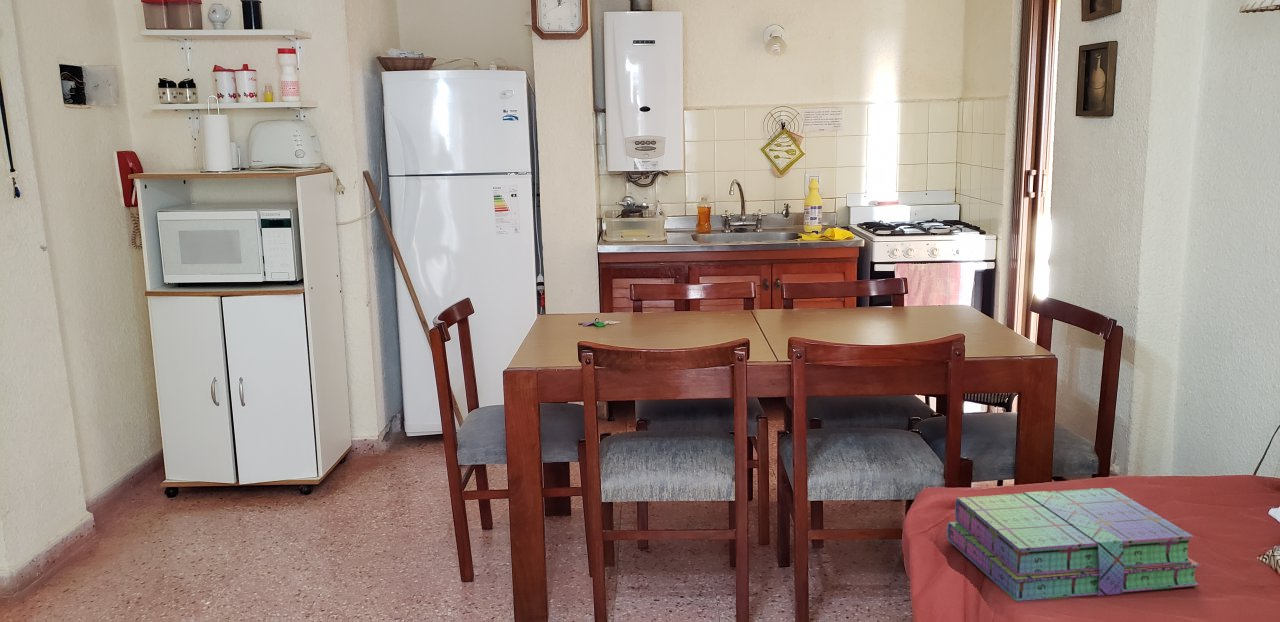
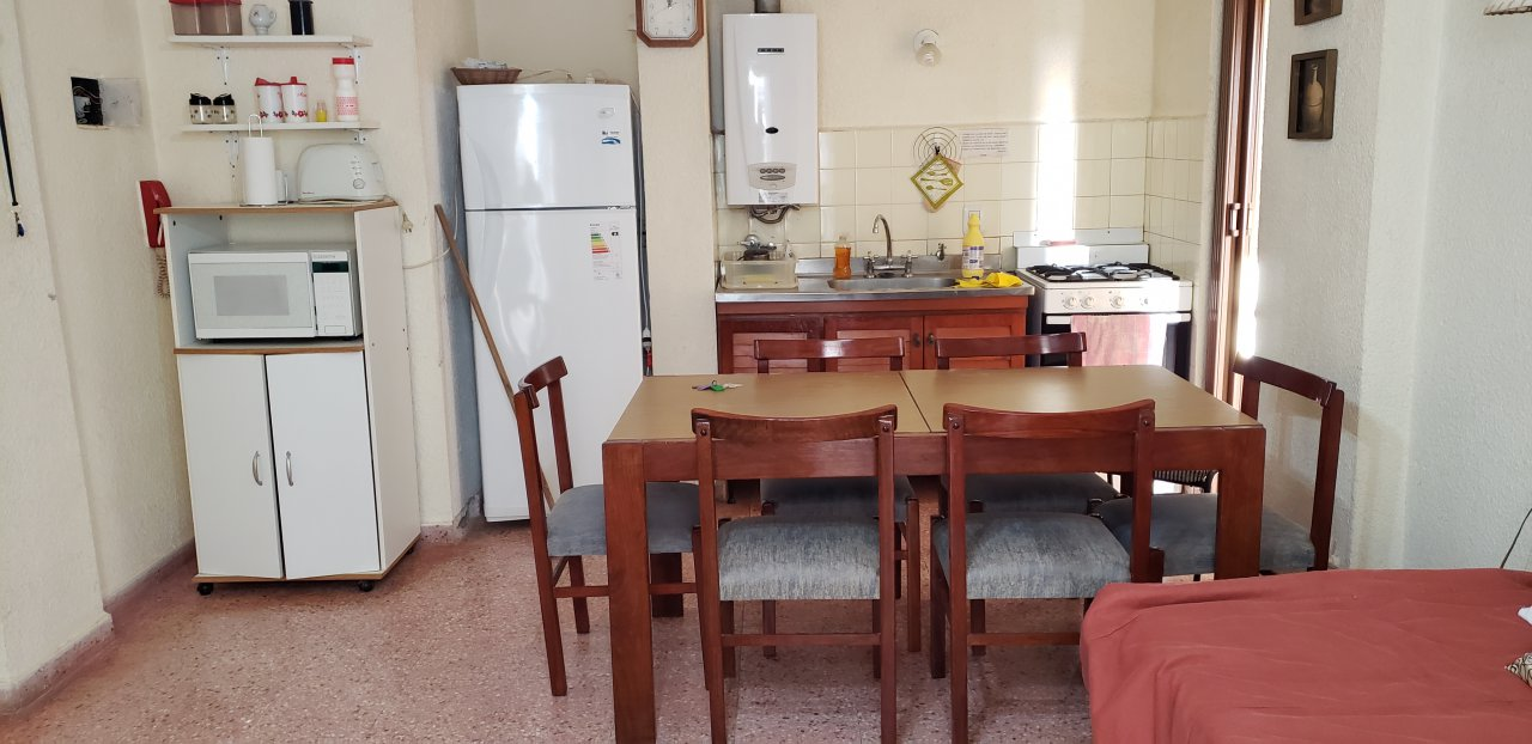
- stack of books (1066, 538)
